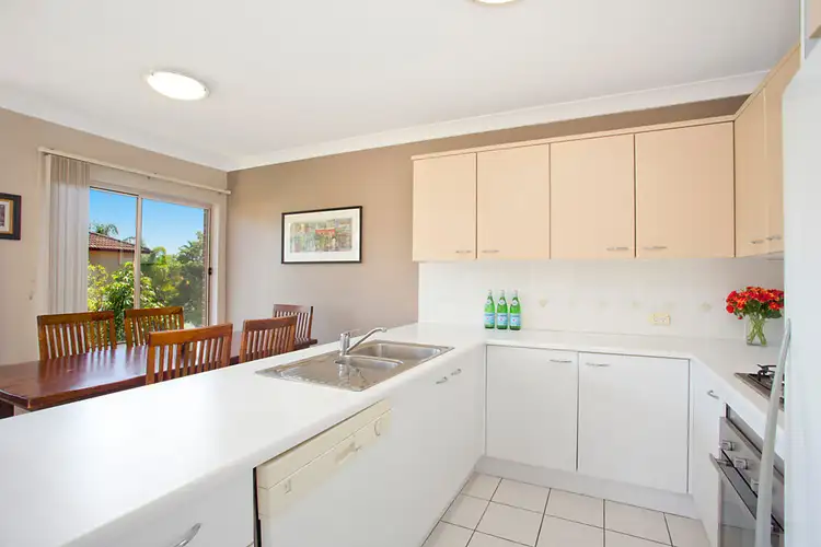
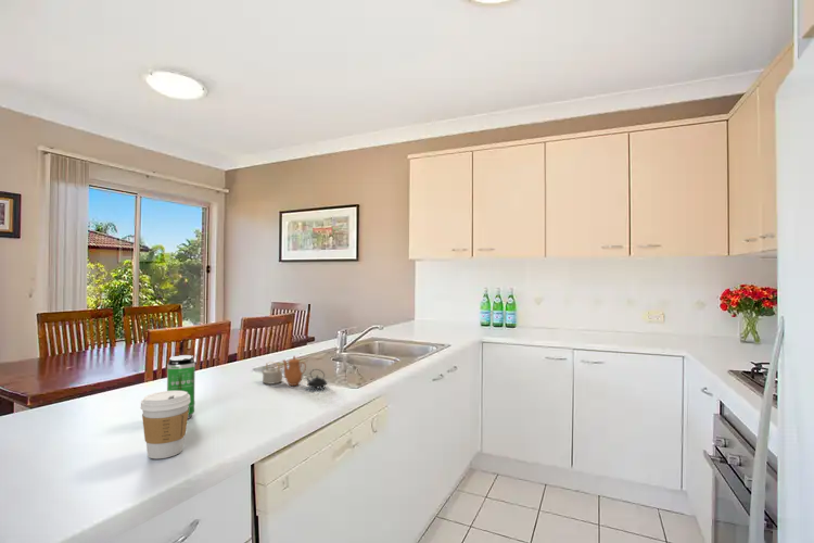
+ teapot (292, 369)
+ coffee cup (165, 422)
+ beverage can (180, 387)
